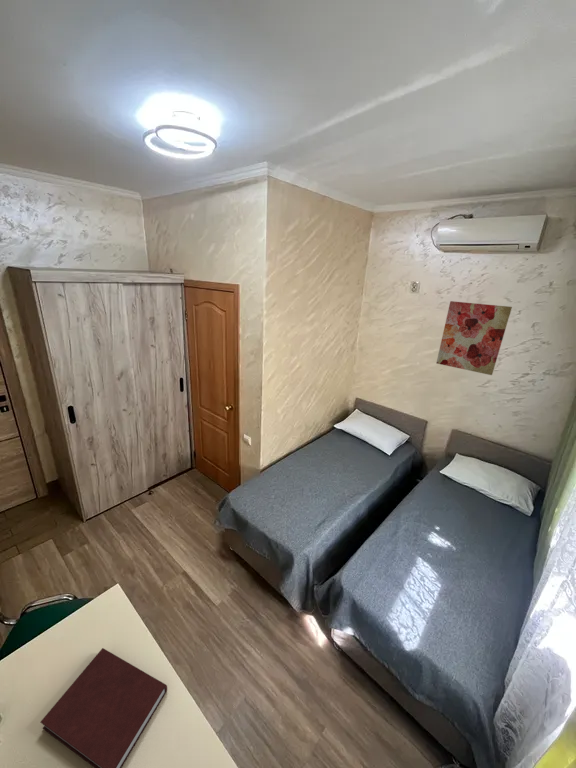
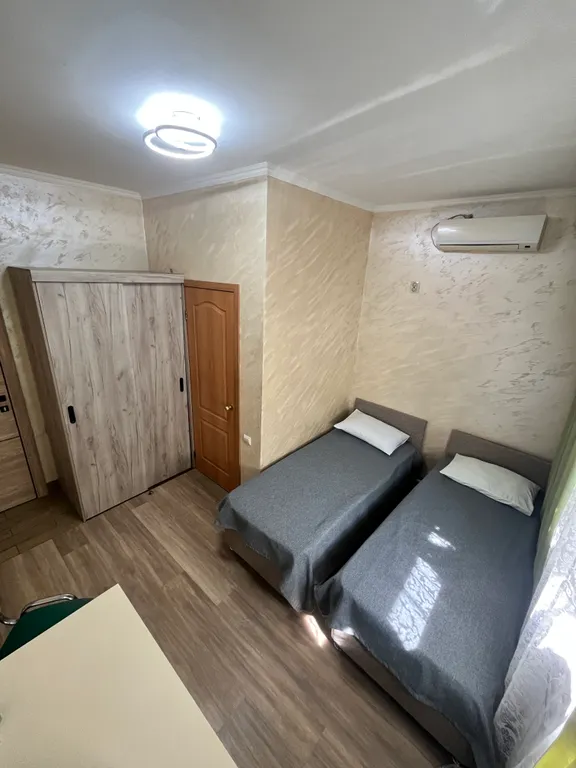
- wall art (471, 337)
- notebook (107, 705)
